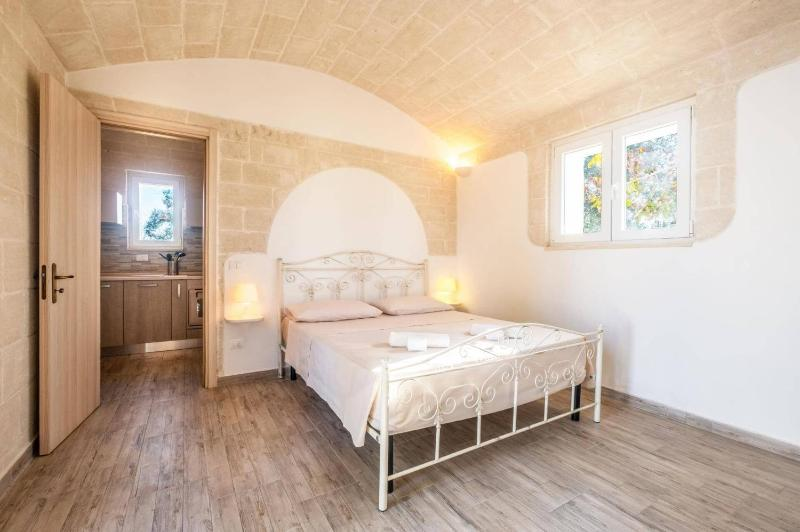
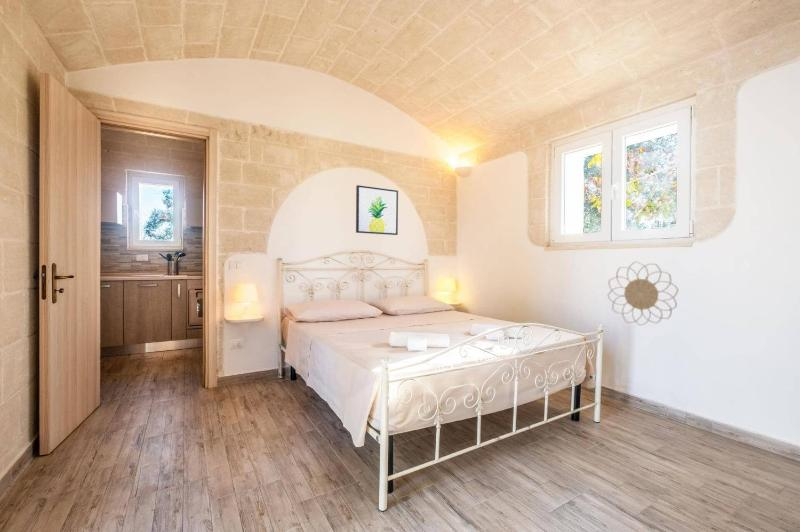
+ wall art (377, 211)
+ decorative wall piece (640, 293)
